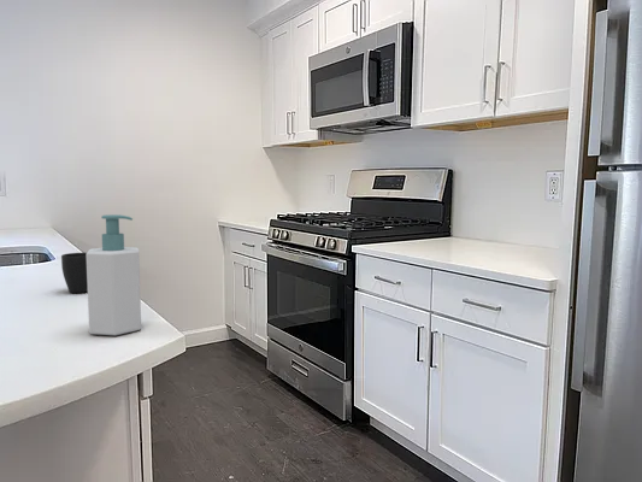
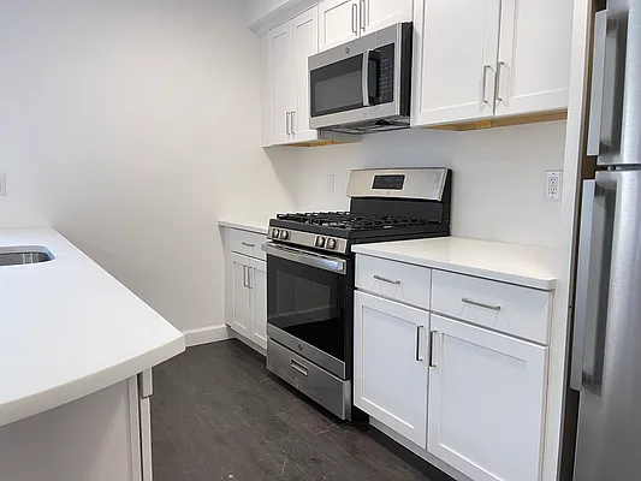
- mug (86, 271)
- soap bottle (113, 272)
